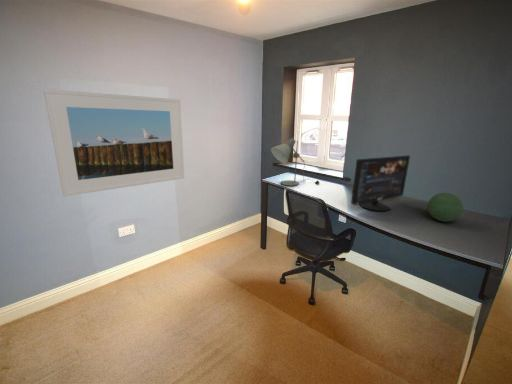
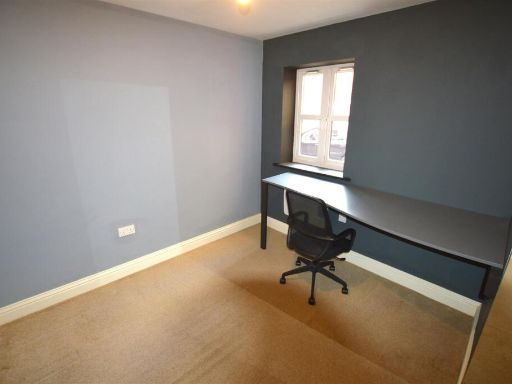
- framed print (127, 142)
- desk lamp (296, 162)
- decorative orb (444, 207)
- computer monitor (378, 182)
